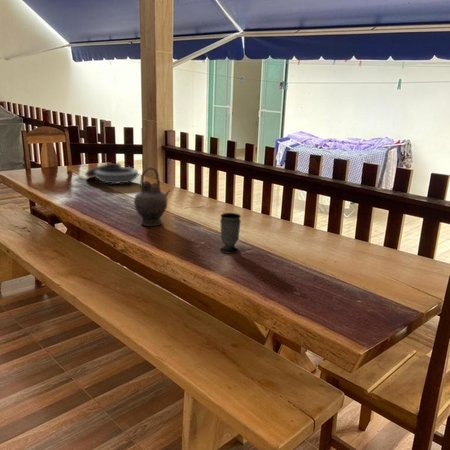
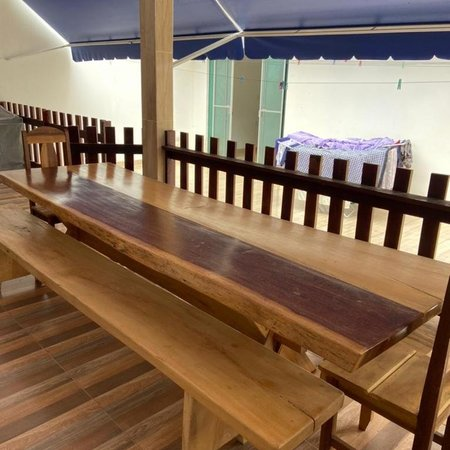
- bowl (111, 172)
- cup (230, 233)
- teapot (154, 195)
